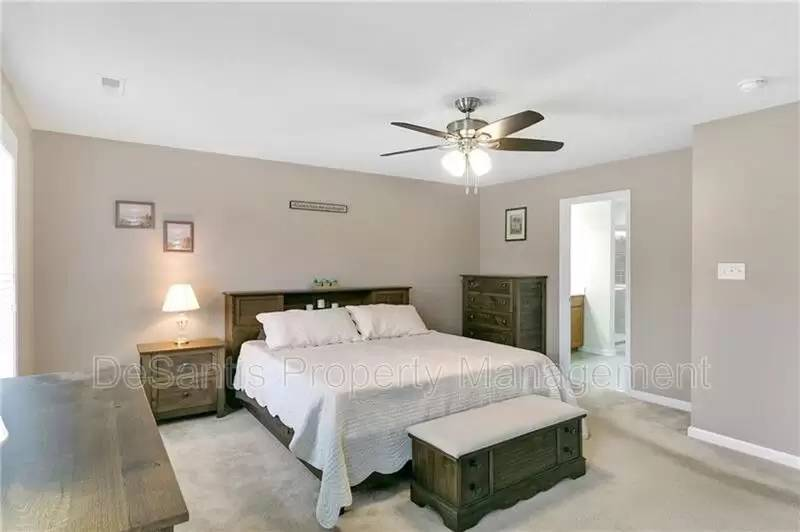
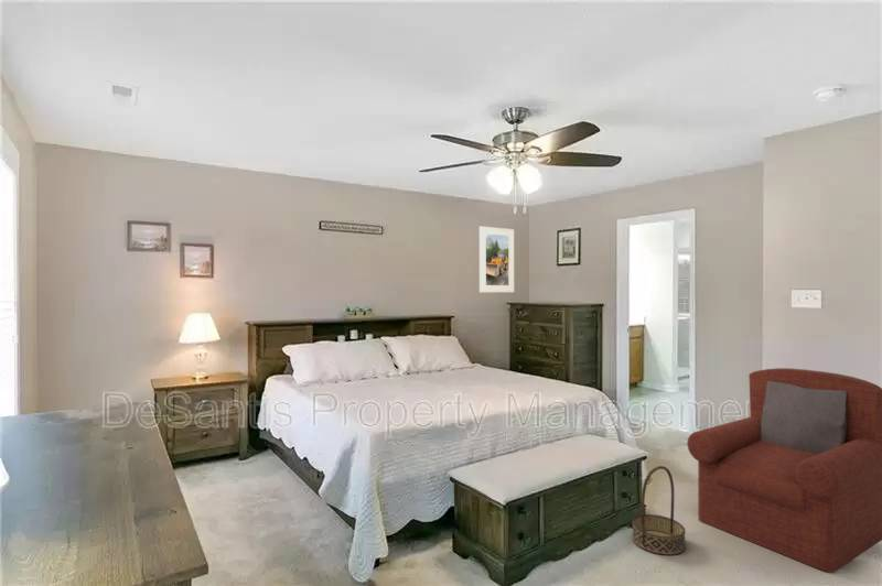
+ armchair (784, 452)
+ basket (654, 514)
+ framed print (496, 260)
